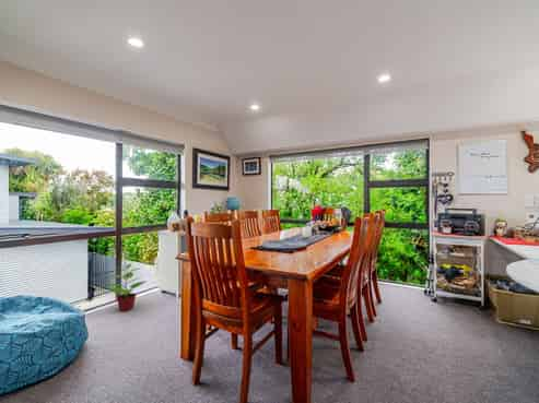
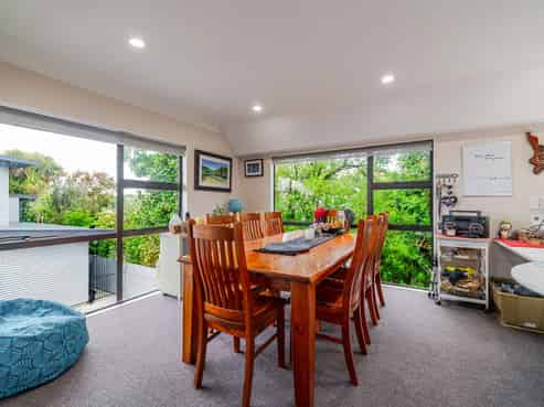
- potted plant (126, 286)
